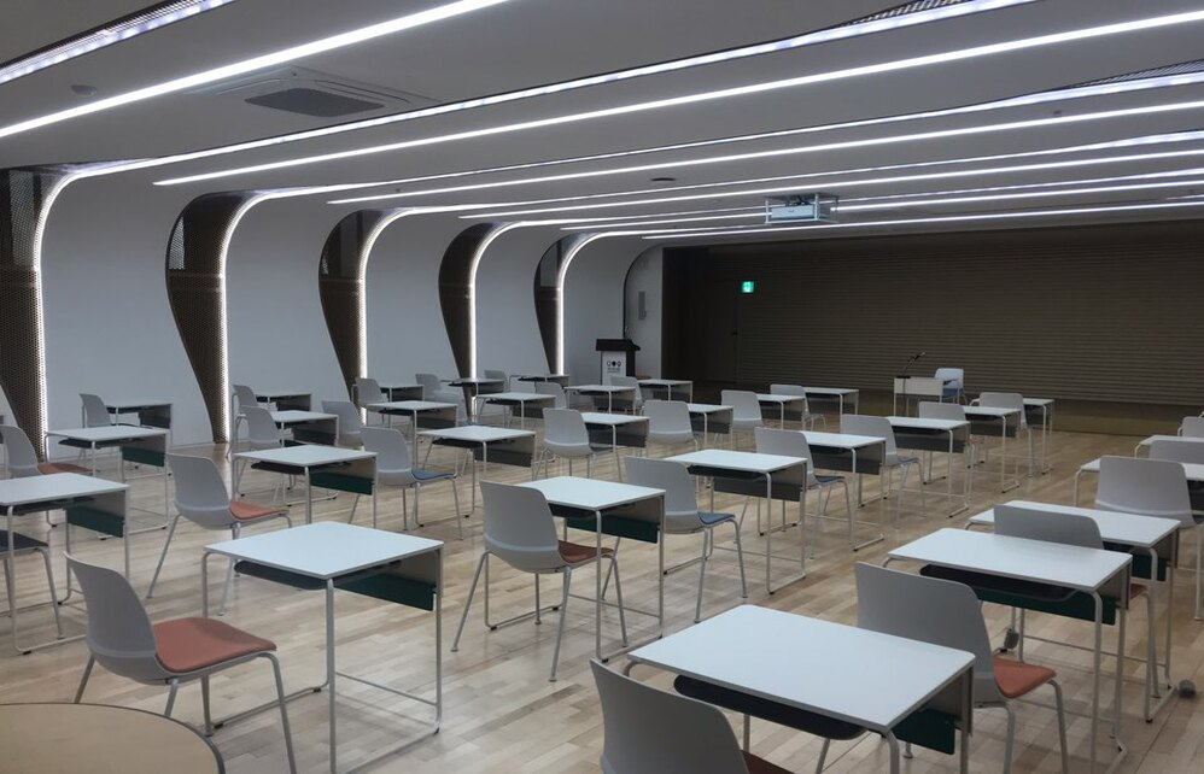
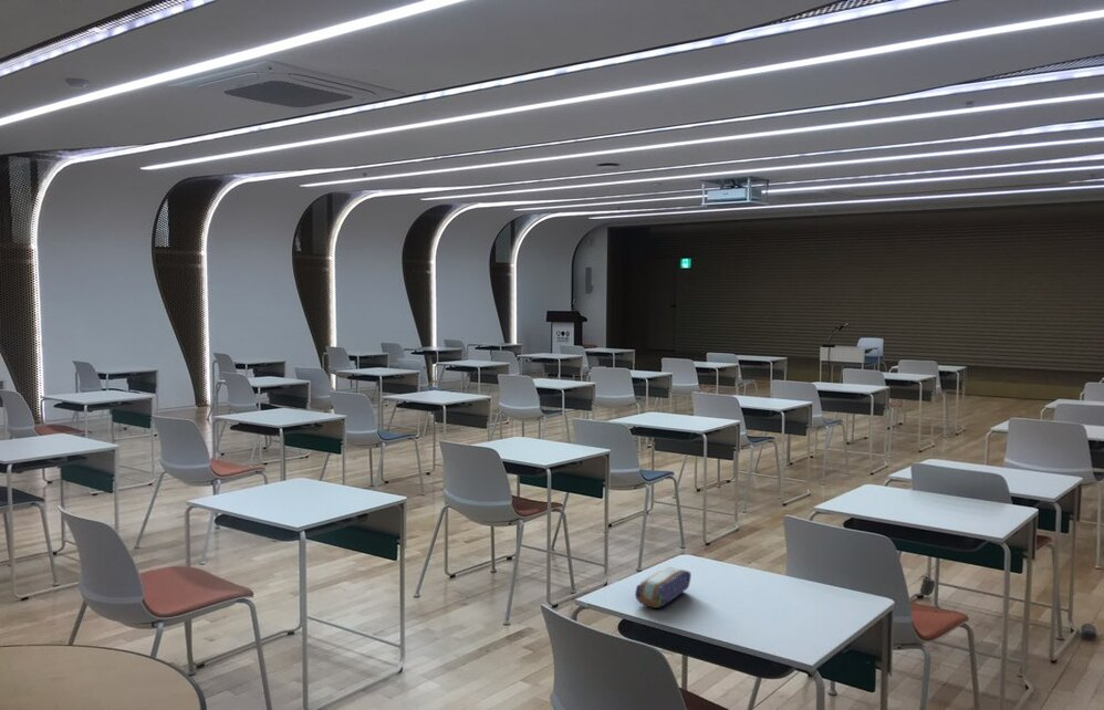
+ pencil case (663, 585)
